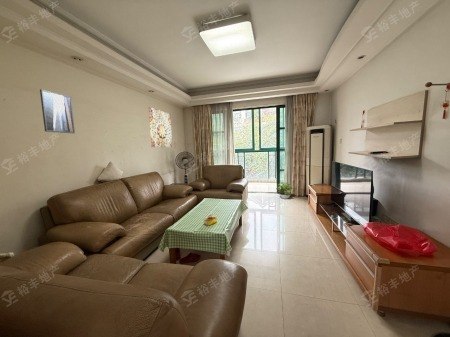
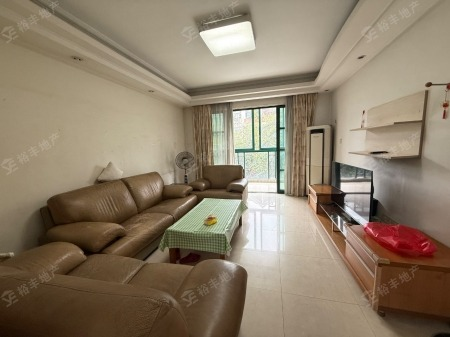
- wall art (161, 129)
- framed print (58, 113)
- potted plant (284, 190)
